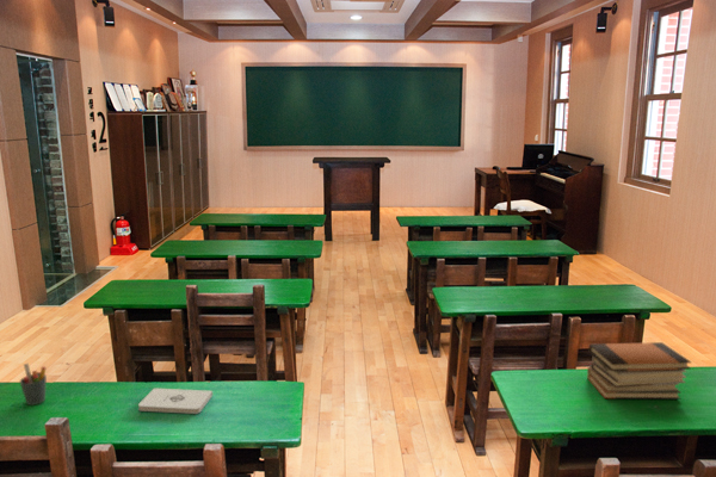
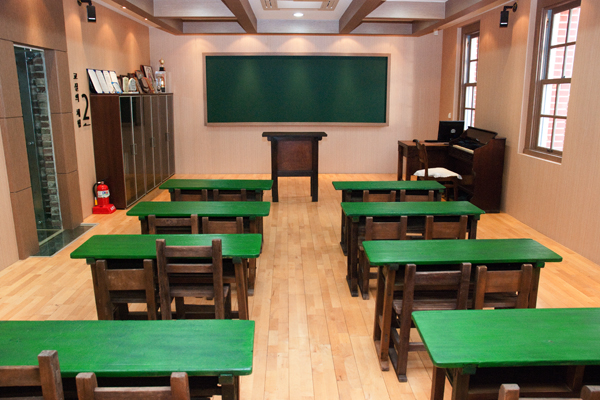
- book stack (636, 370)
- pen holder (33, 383)
- notepad (175, 399)
